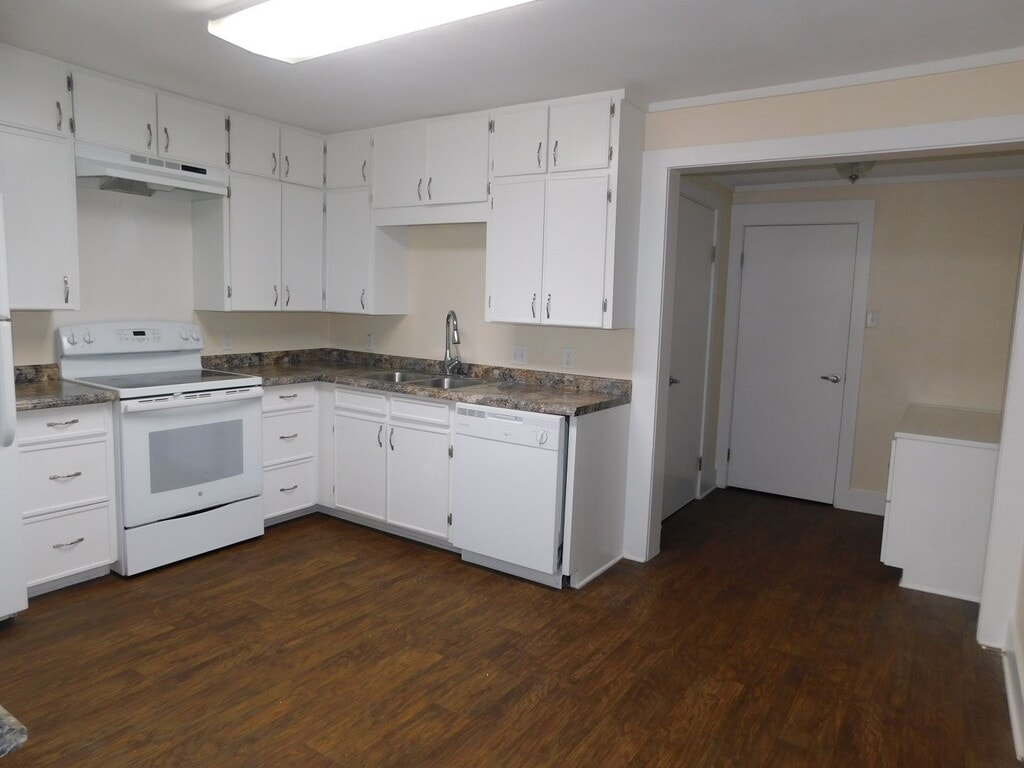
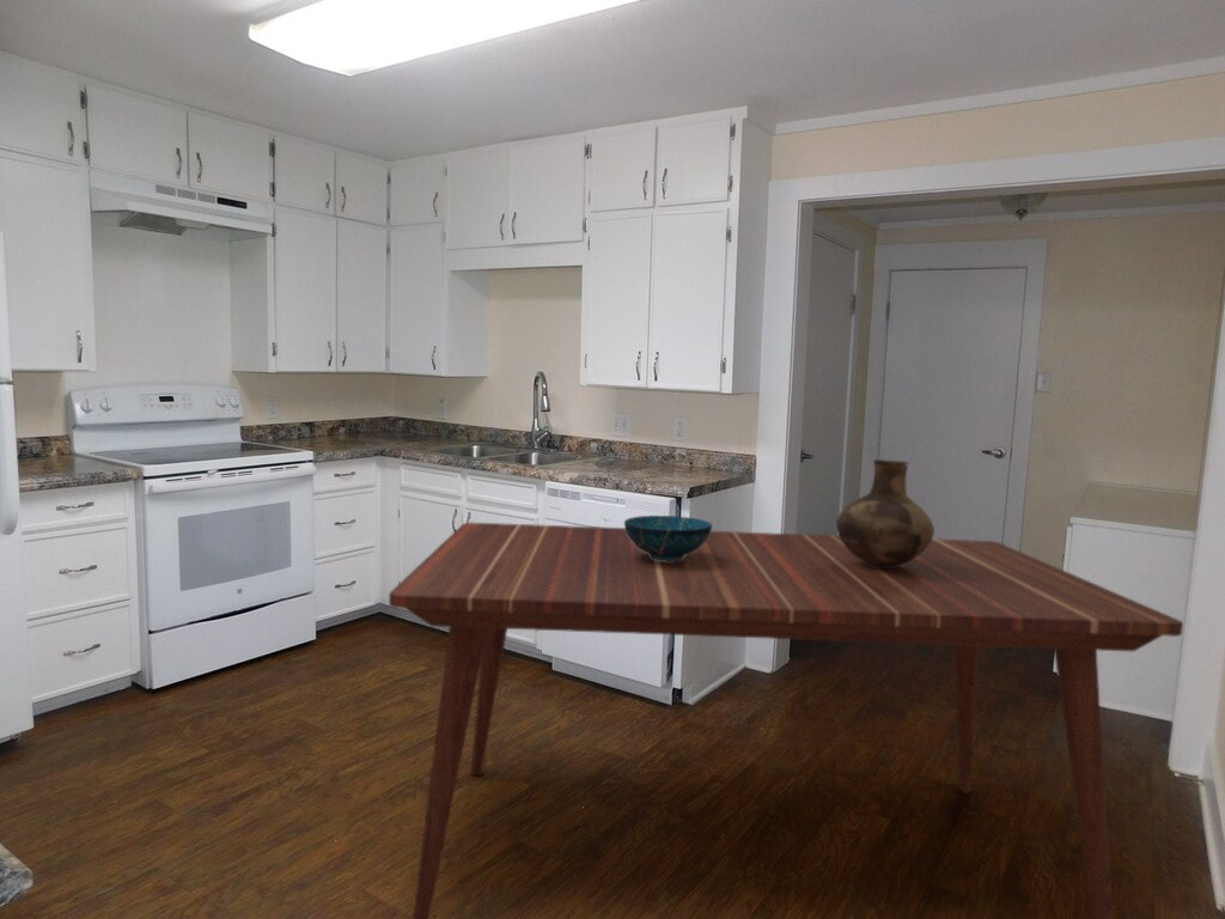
+ dining table (744, 637)
+ vase (885, 512)
+ decorative bowl (666, 538)
